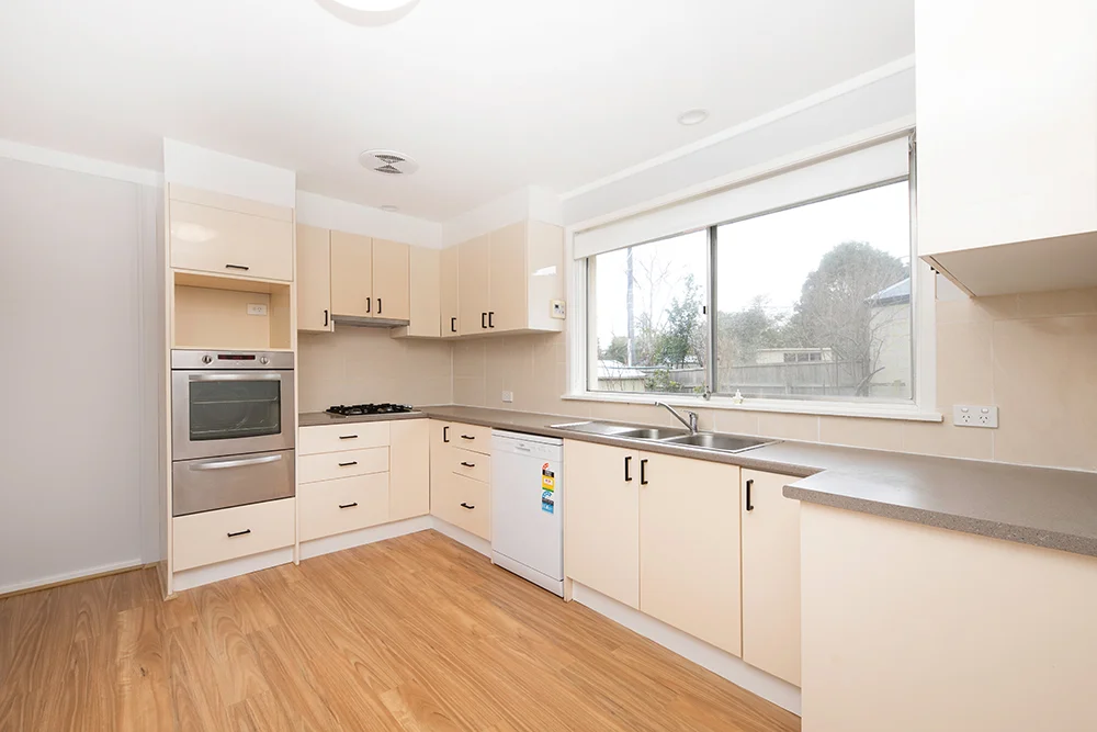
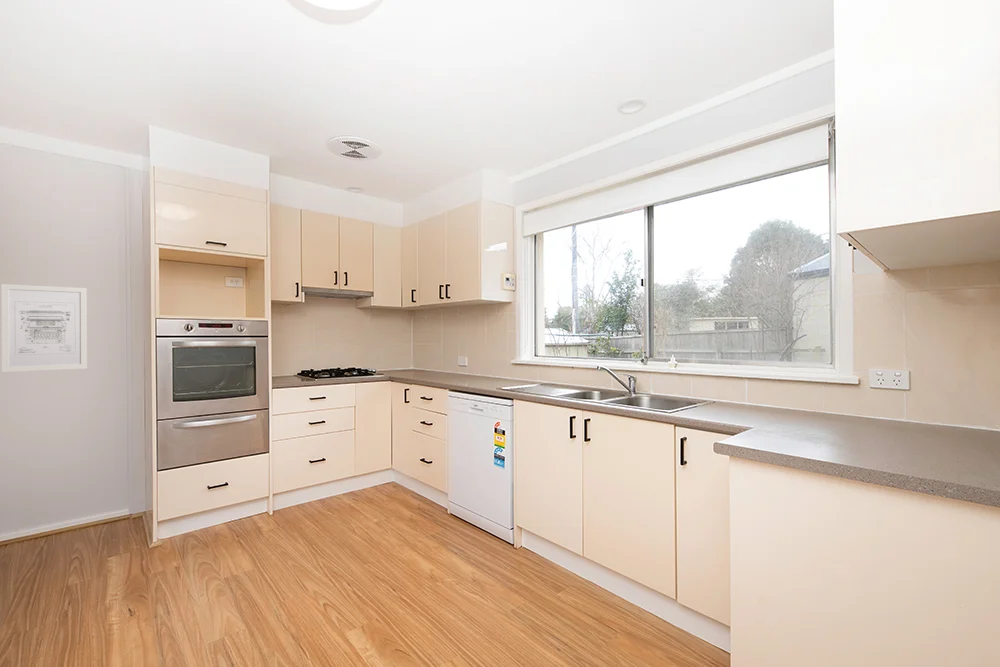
+ wall art (46, 328)
